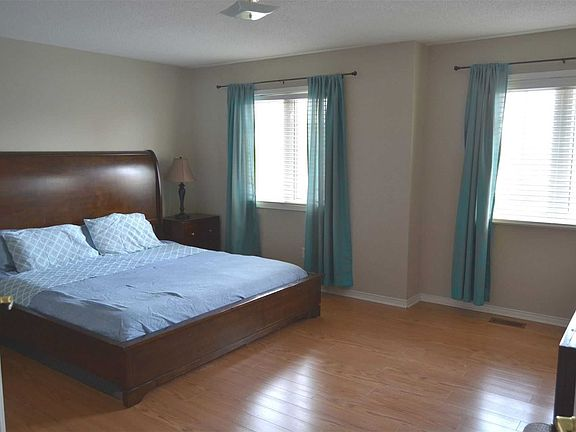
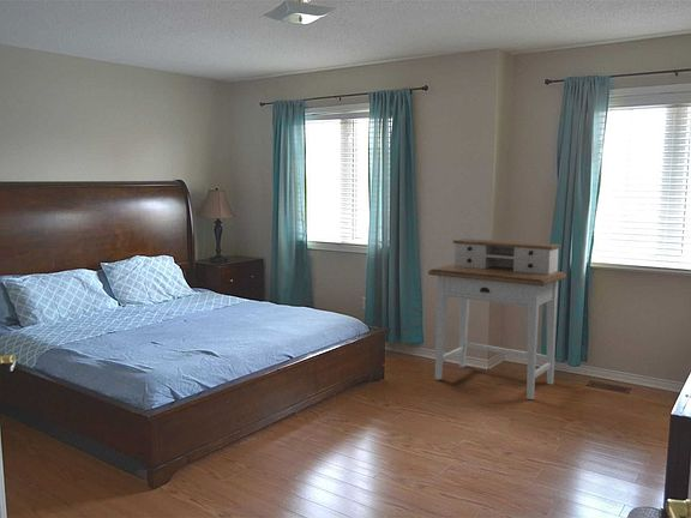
+ desk (497, 302)
